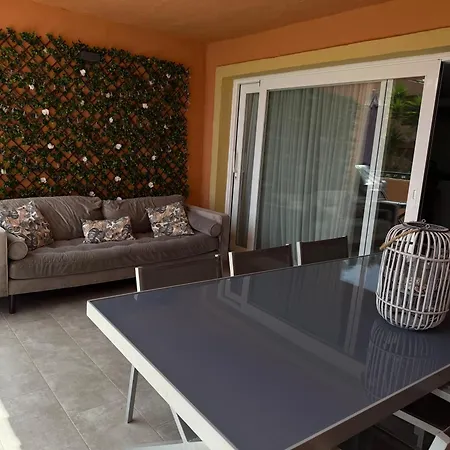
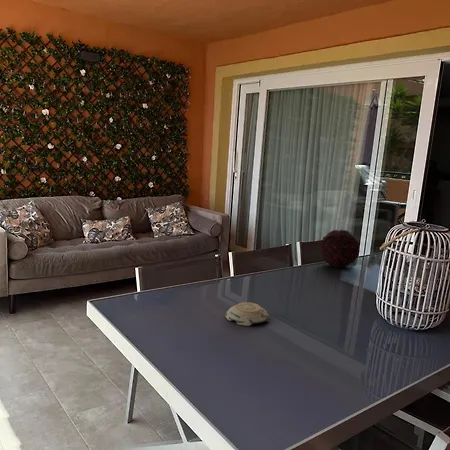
+ decorative bowl (247, 311)
+ decorative orb (339, 248)
